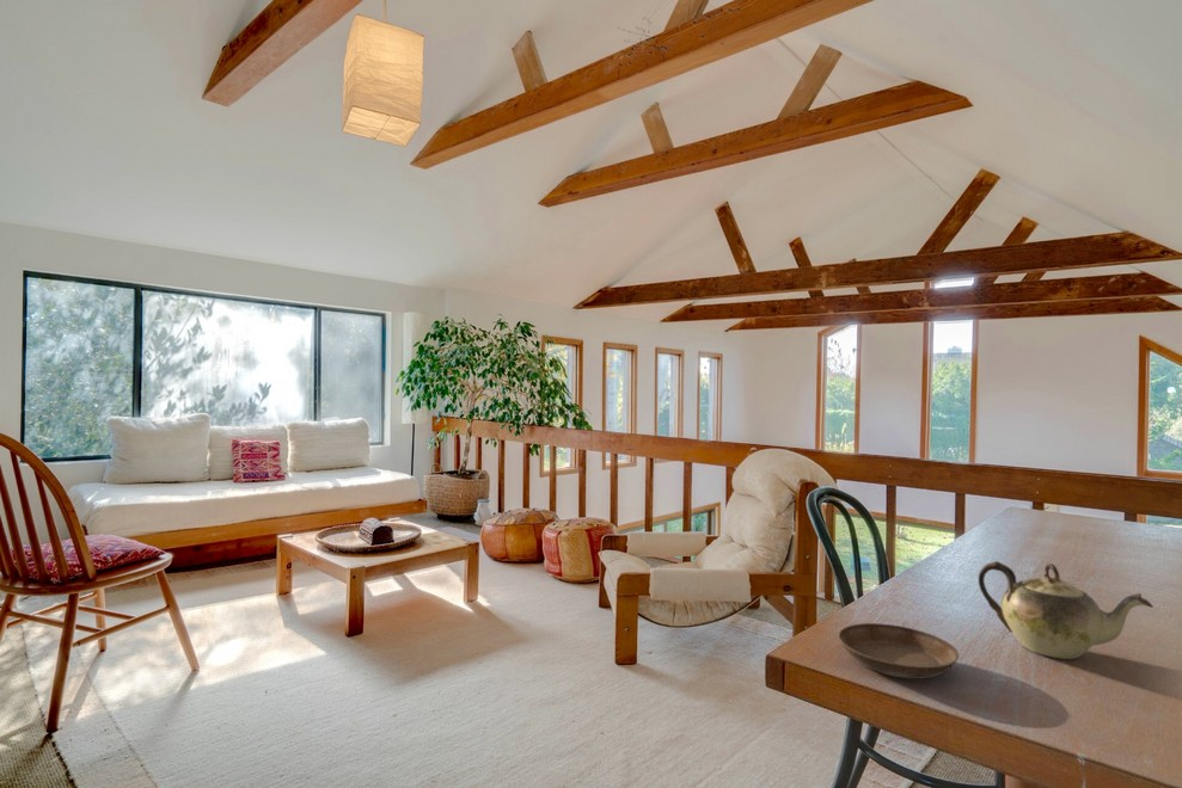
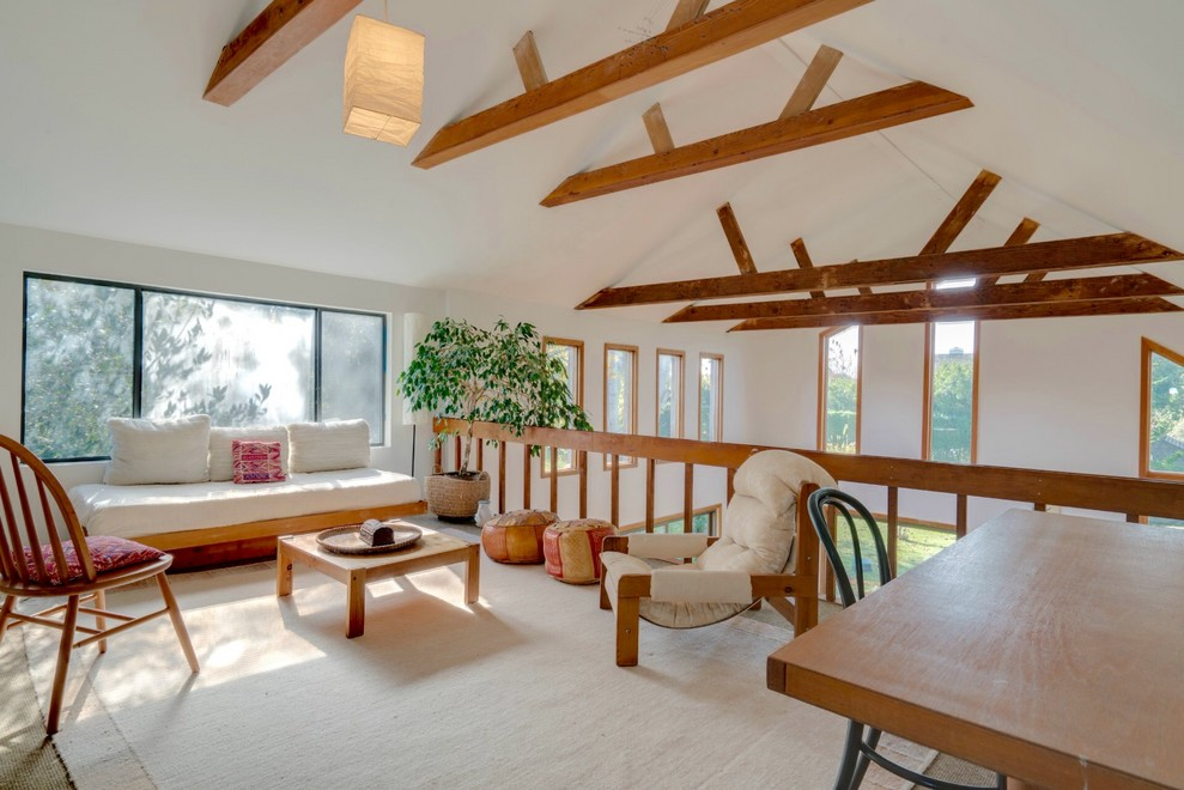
- teapot (1059, 608)
- saucer (895, 652)
